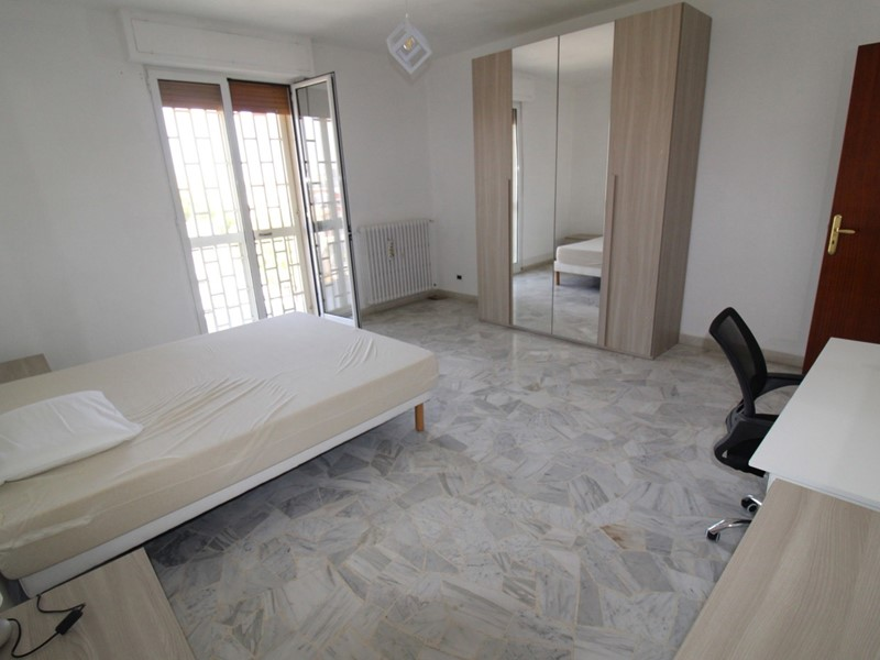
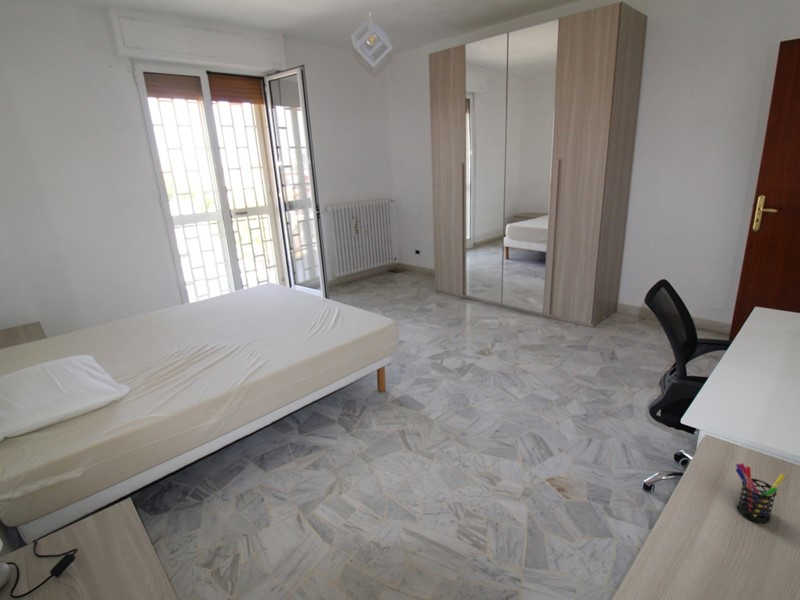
+ pen holder (758, 492)
